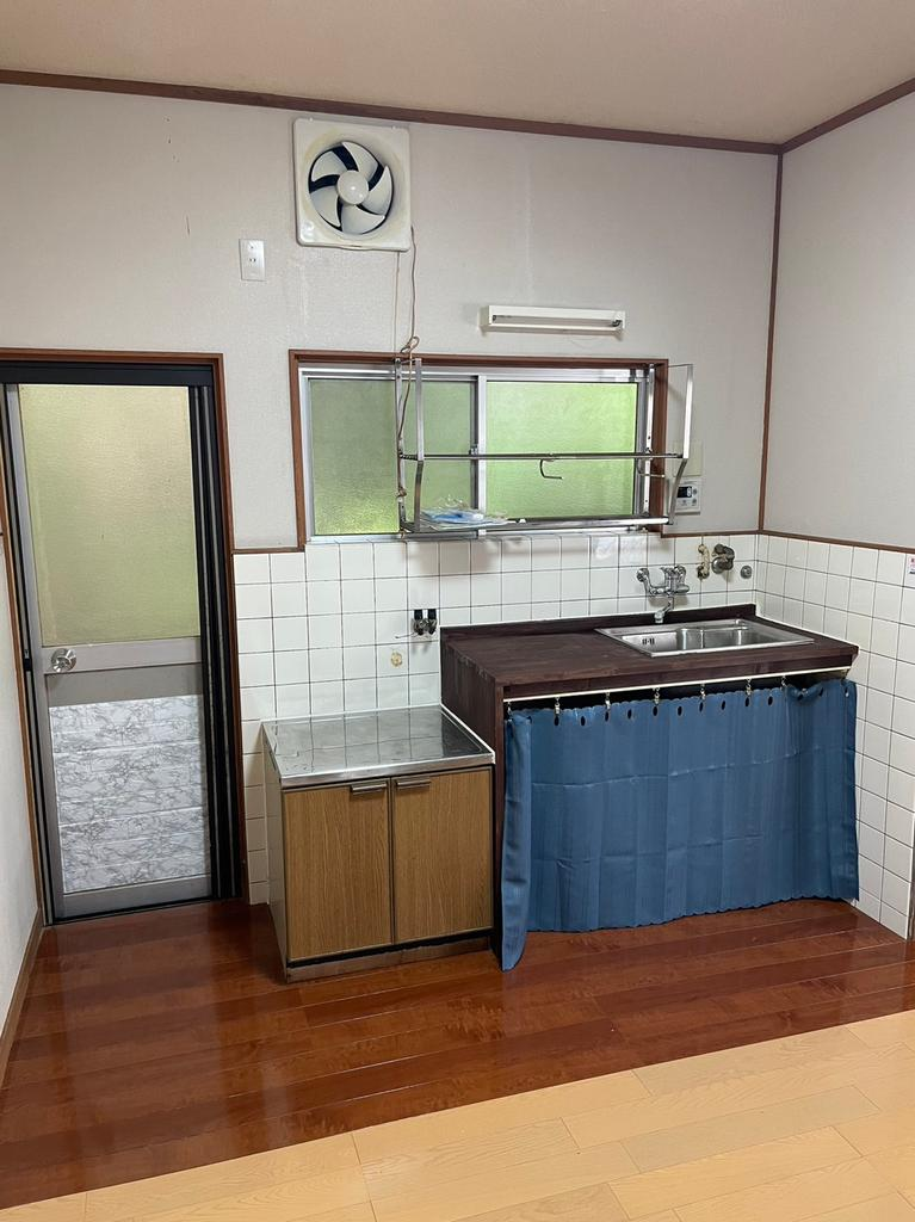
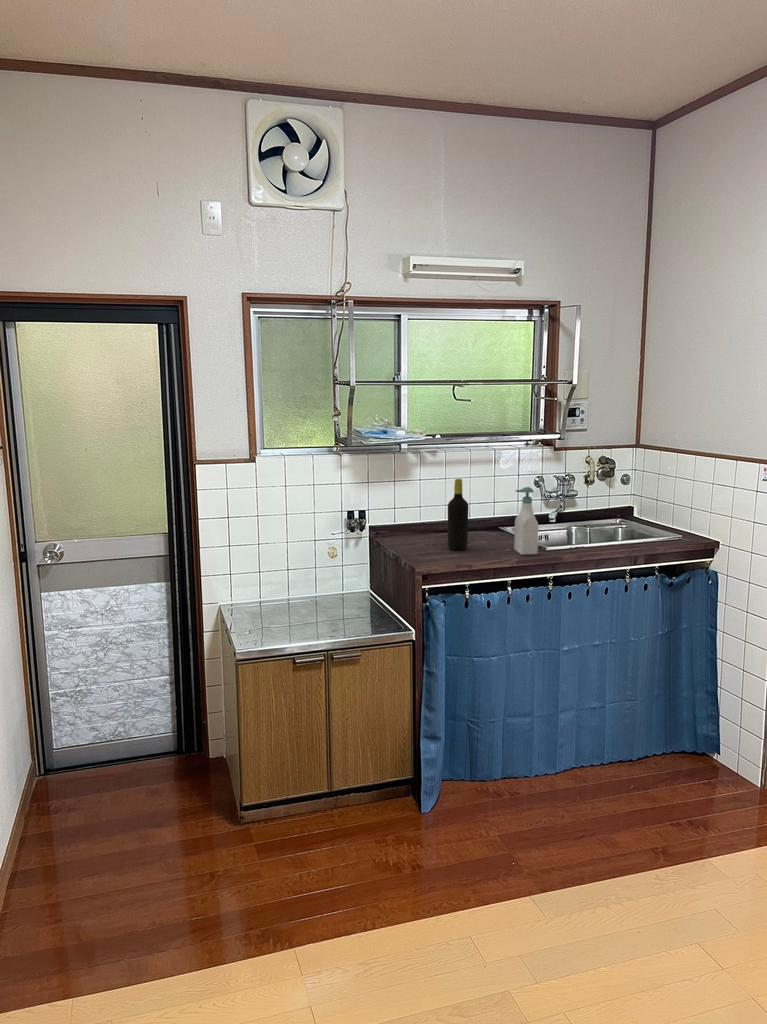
+ soap bottle (524, 519)
+ bottle (457, 513)
